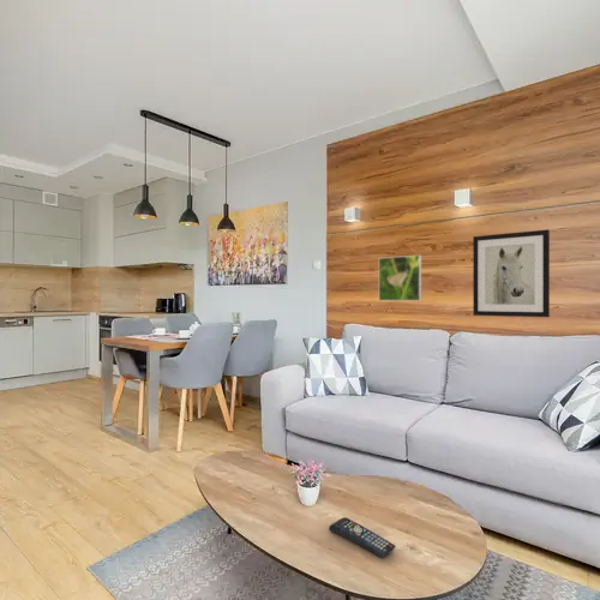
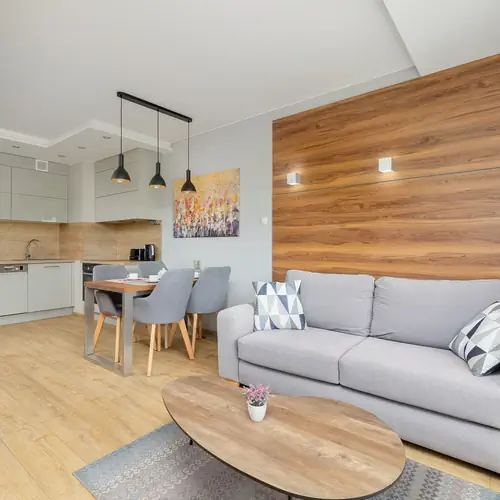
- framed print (398, 278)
- remote control (360, 535)
- wall art (509, 275)
